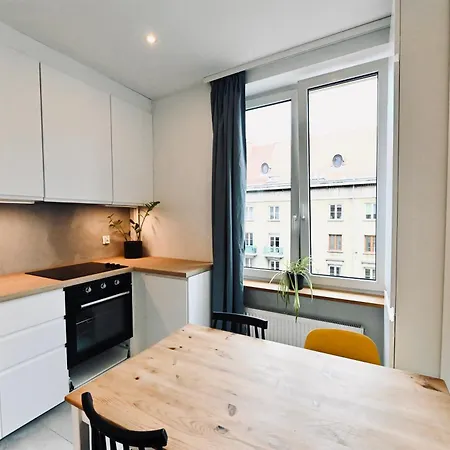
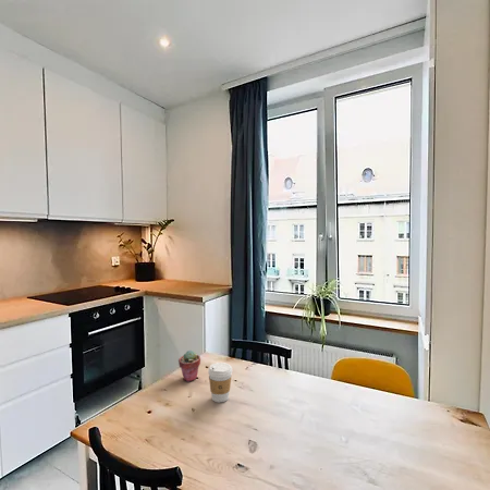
+ coffee cup (220, 381)
+ potted succulent (189, 364)
